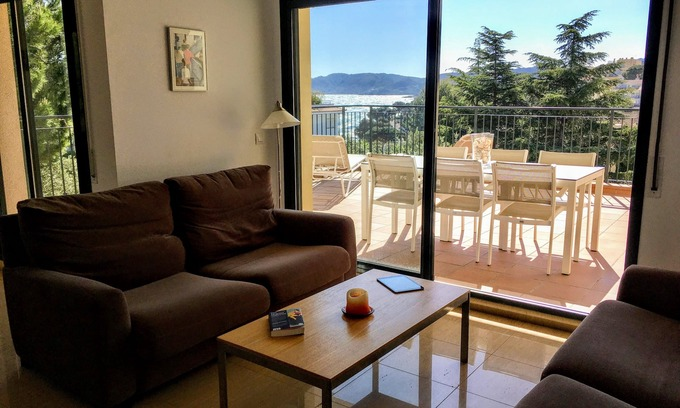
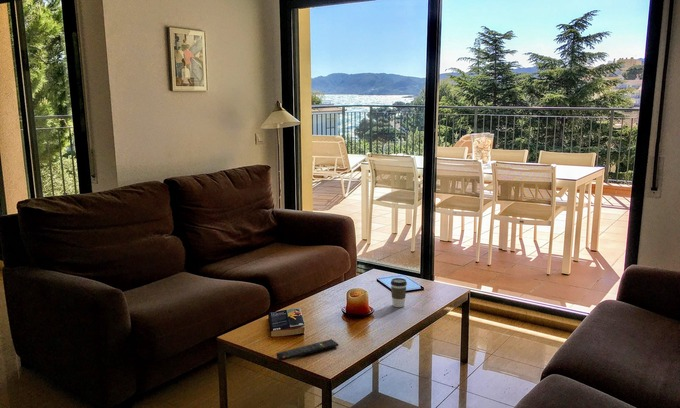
+ remote control (307, 350)
+ coffee cup (398, 292)
